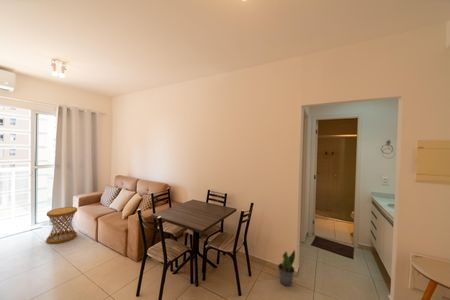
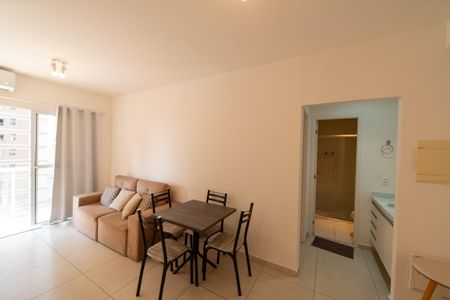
- potted plant (286, 264)
- side table (62, 224)
